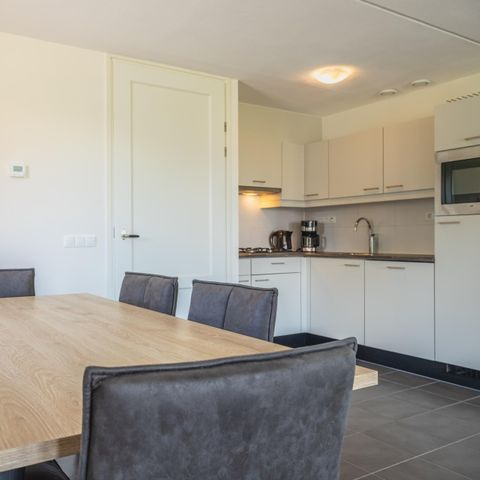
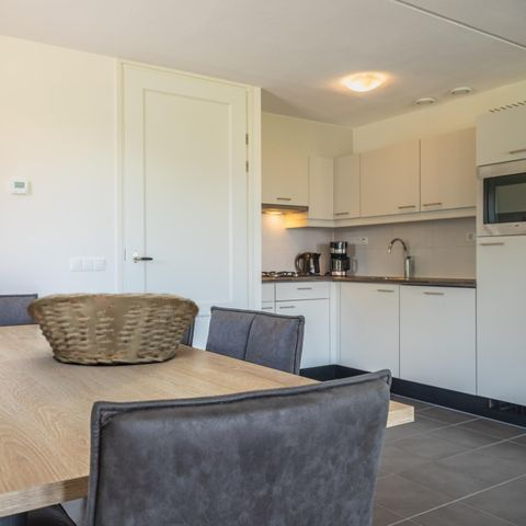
+ fruit basket (115, 323)
